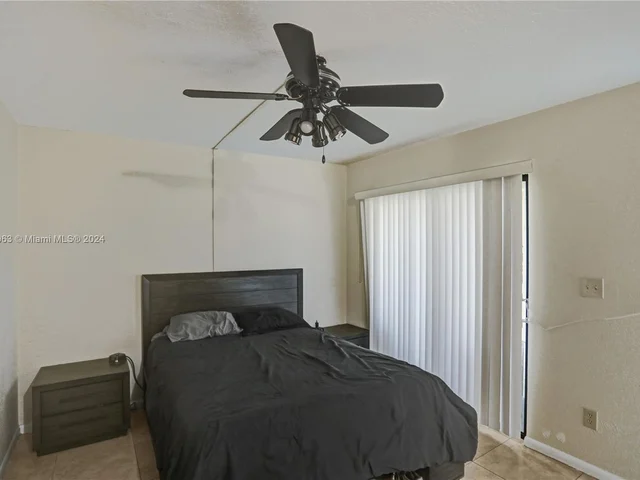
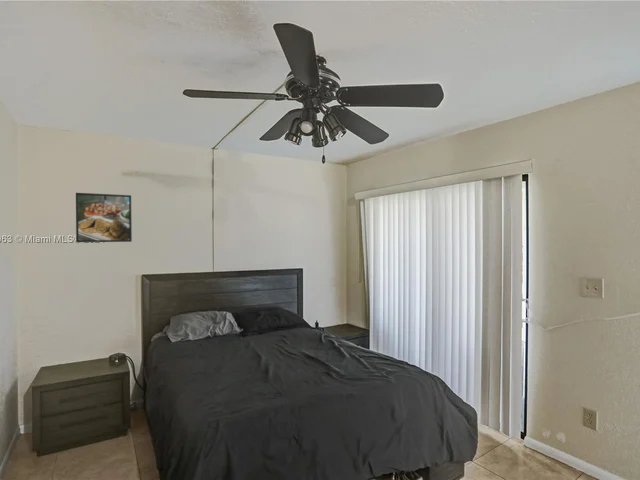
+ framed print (104, 218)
